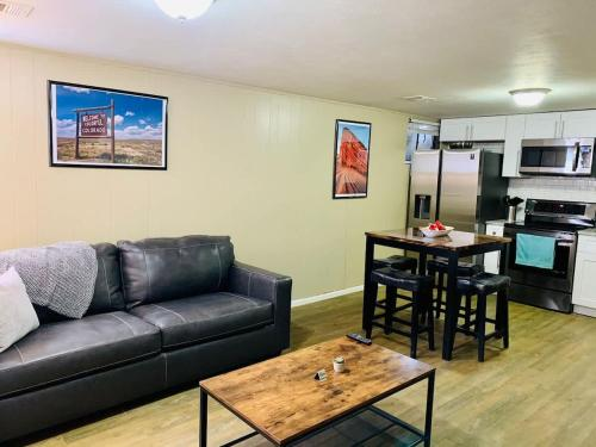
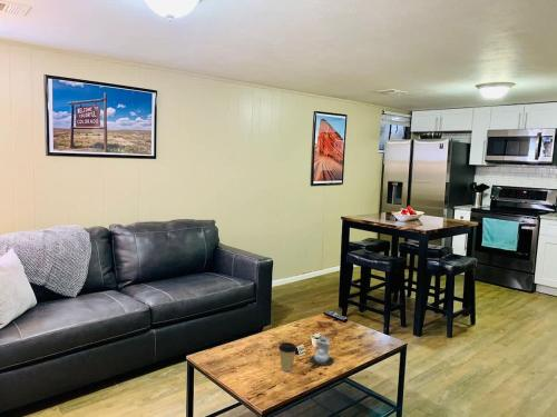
+ candle (322, 348)
+ coffee cup (287, 356)
